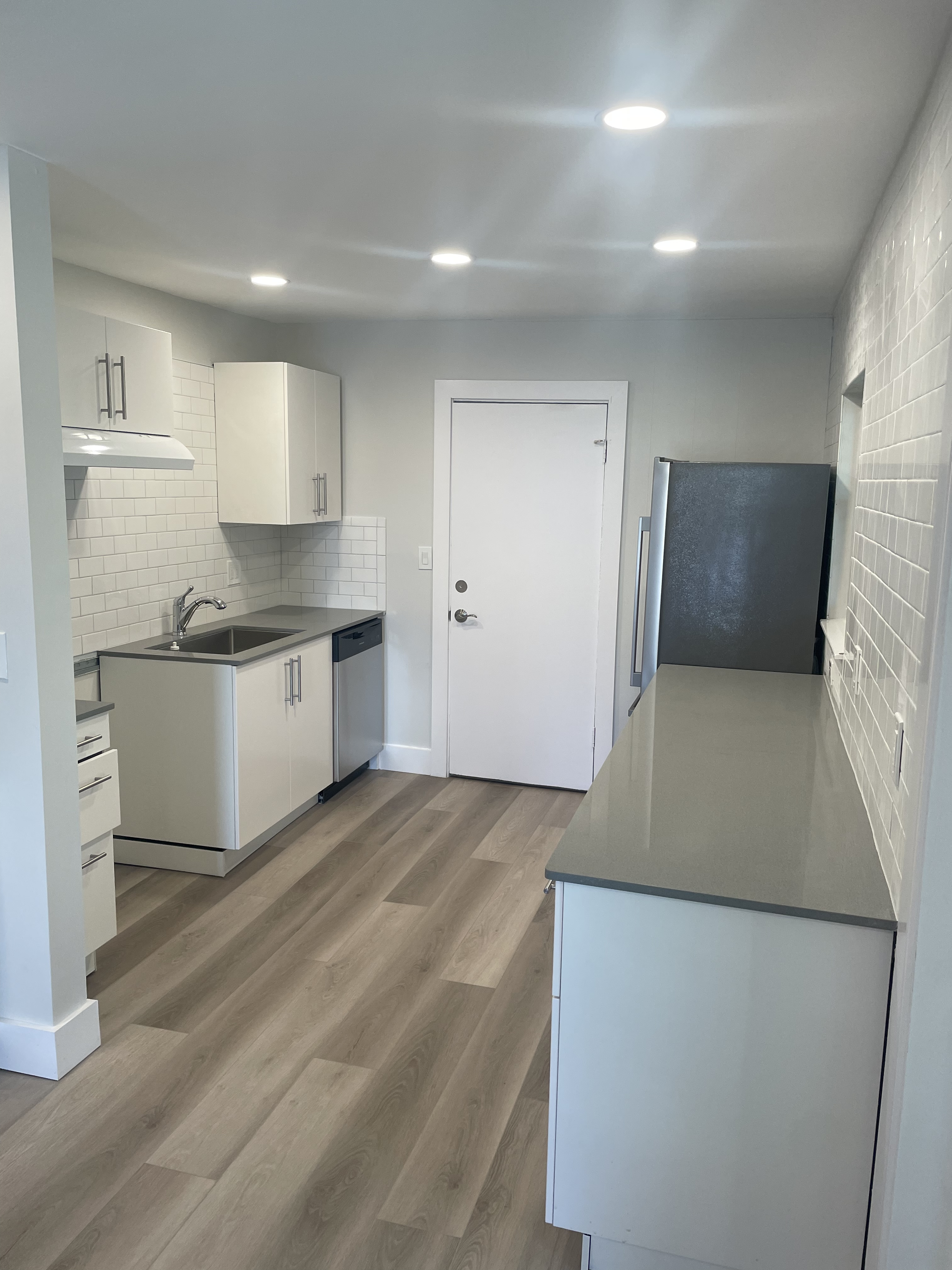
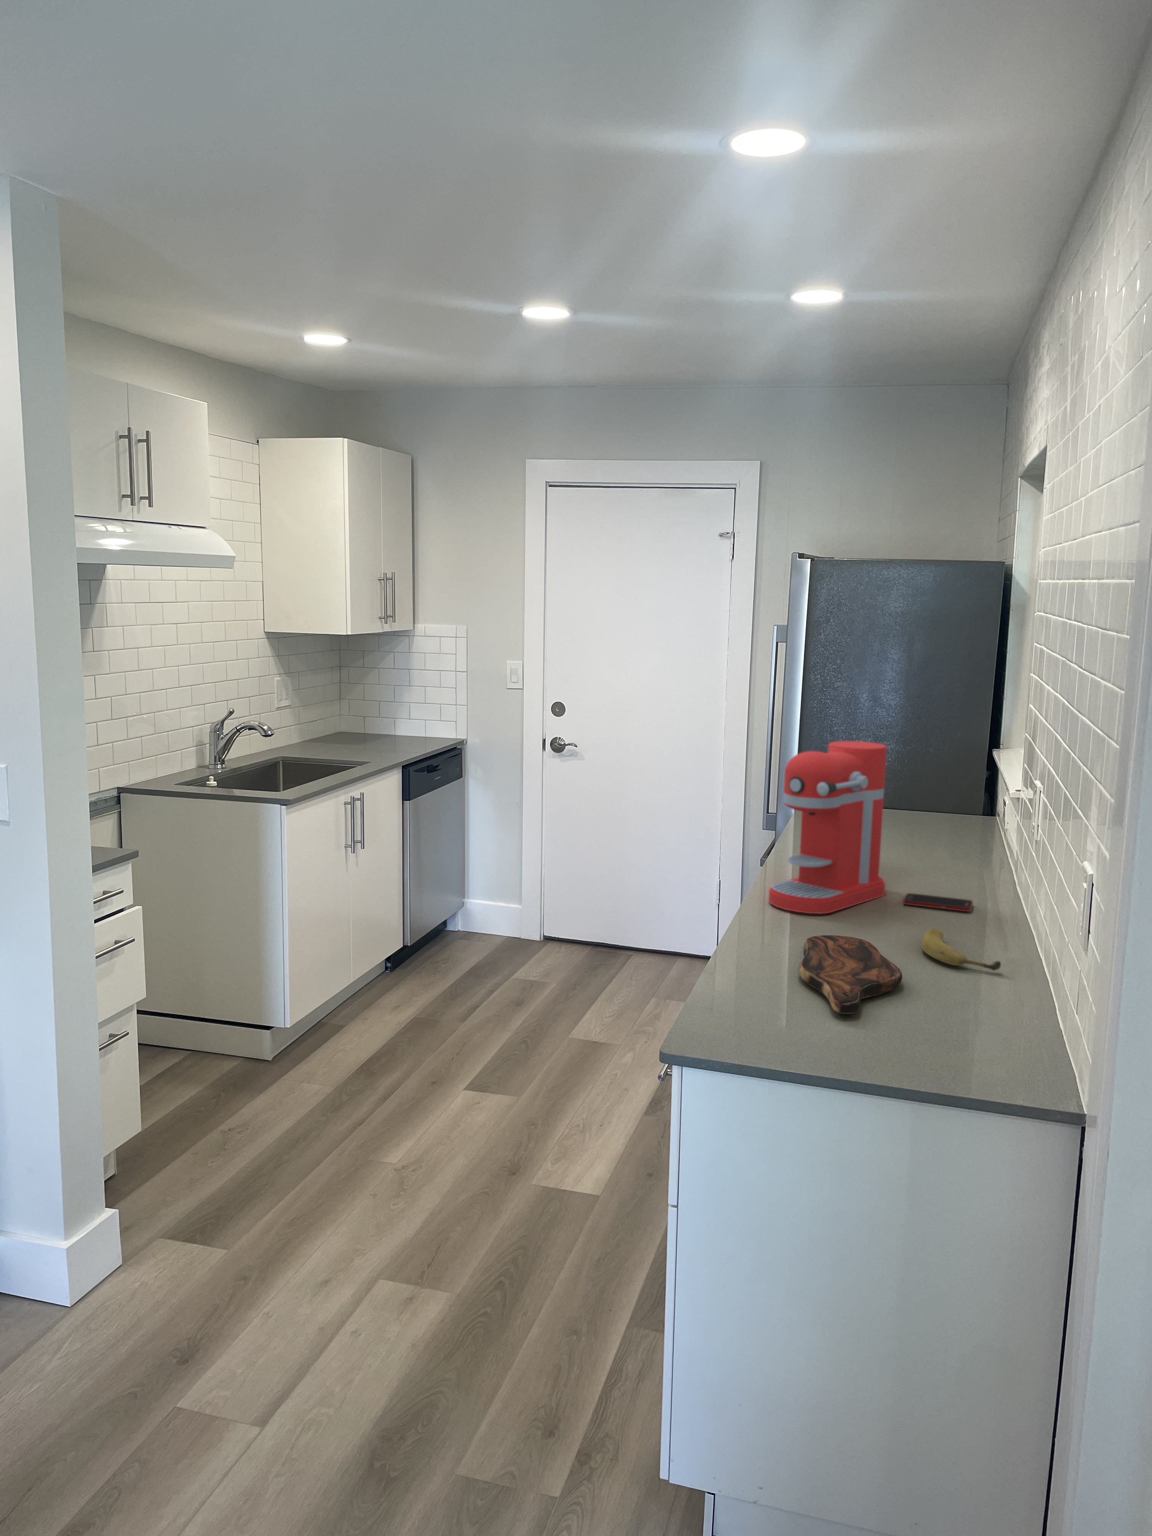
+ cell phone (938, 902)
+ cutting board (848, 971)
+ coffee maker (833, 824)
+ fruit (955, 948)
